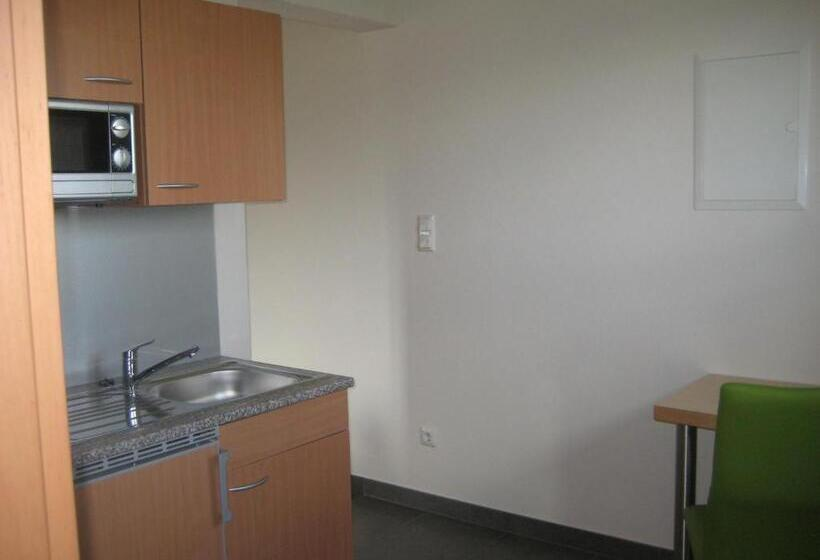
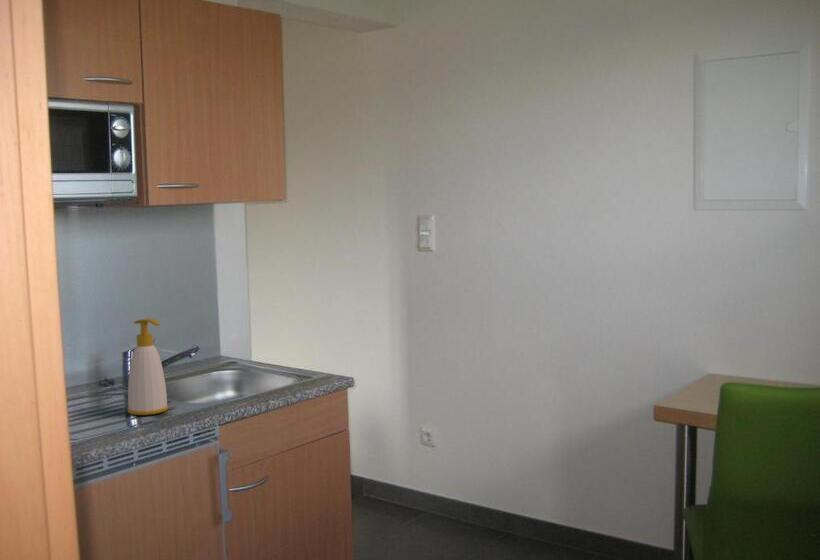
+ soap bottle (146, 365)
